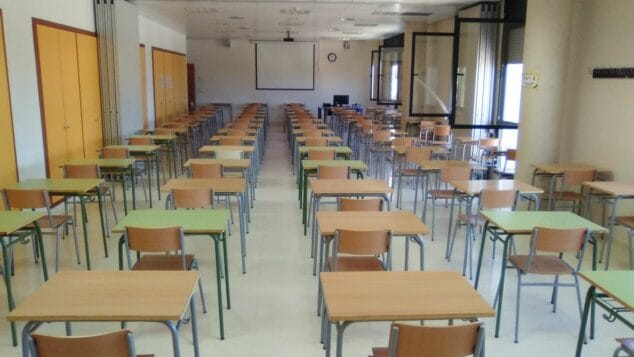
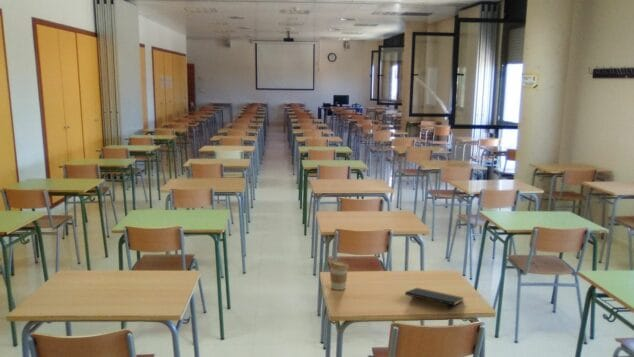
+ notepad (434, 296)
+ coffee cup (338, 274)
